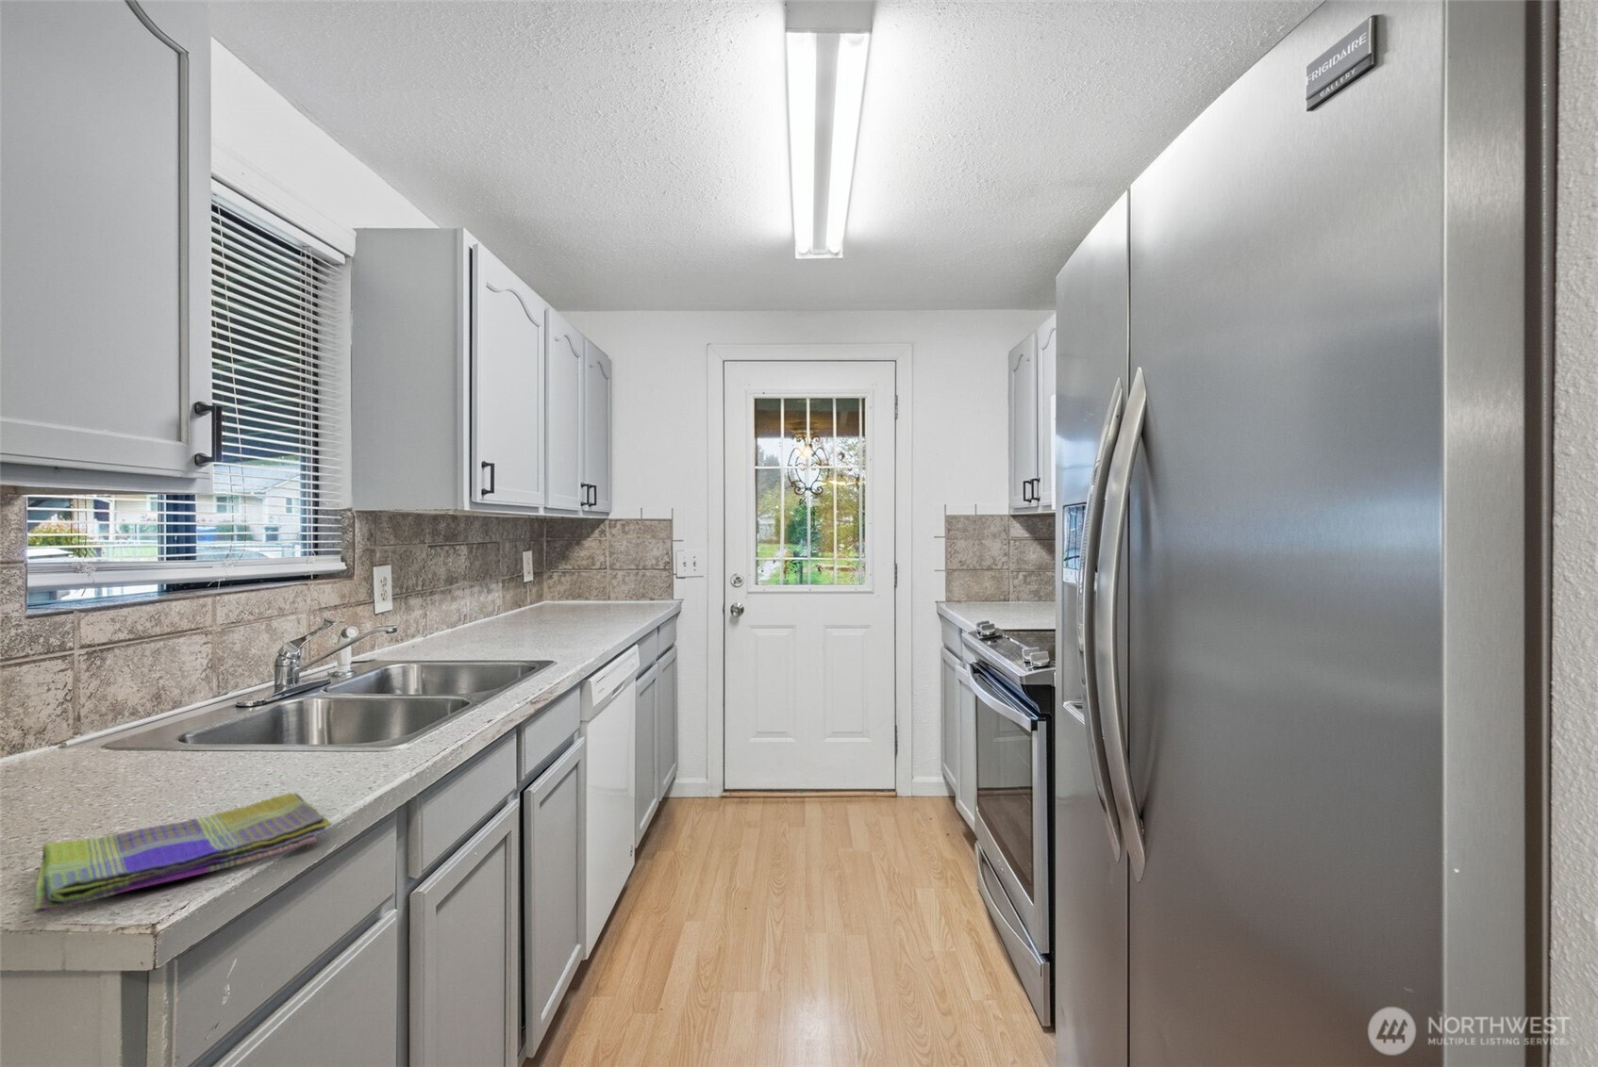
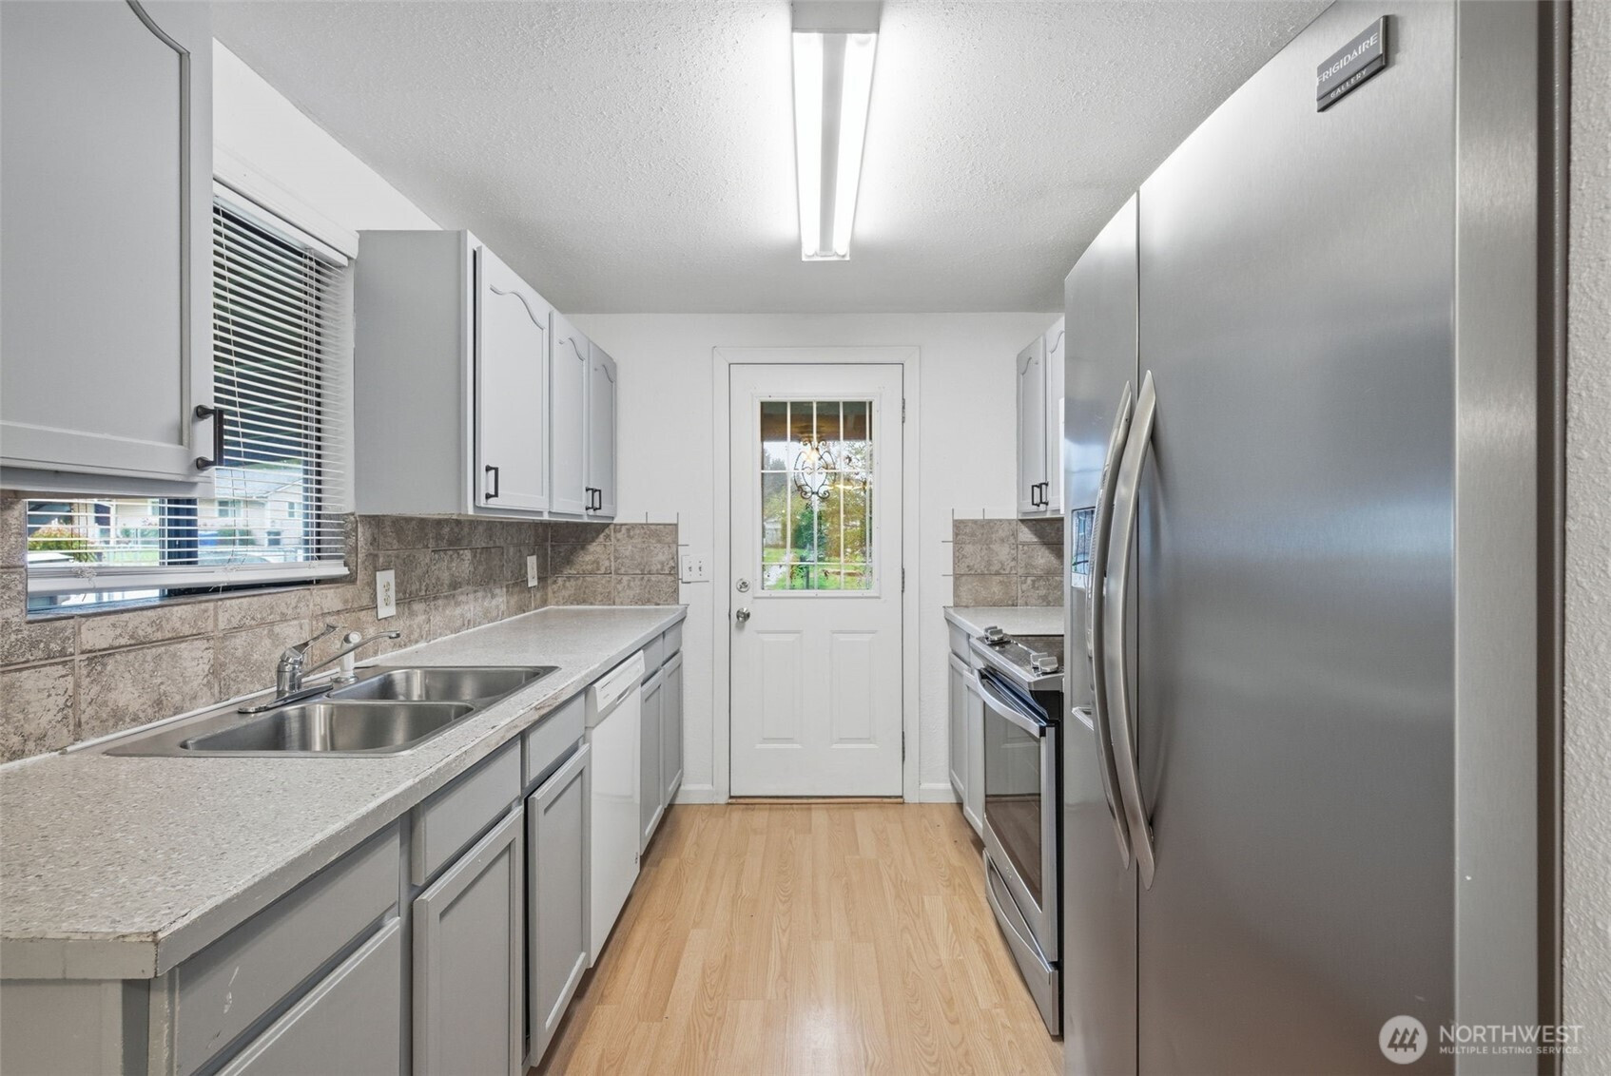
- dish towel (192, 840)
